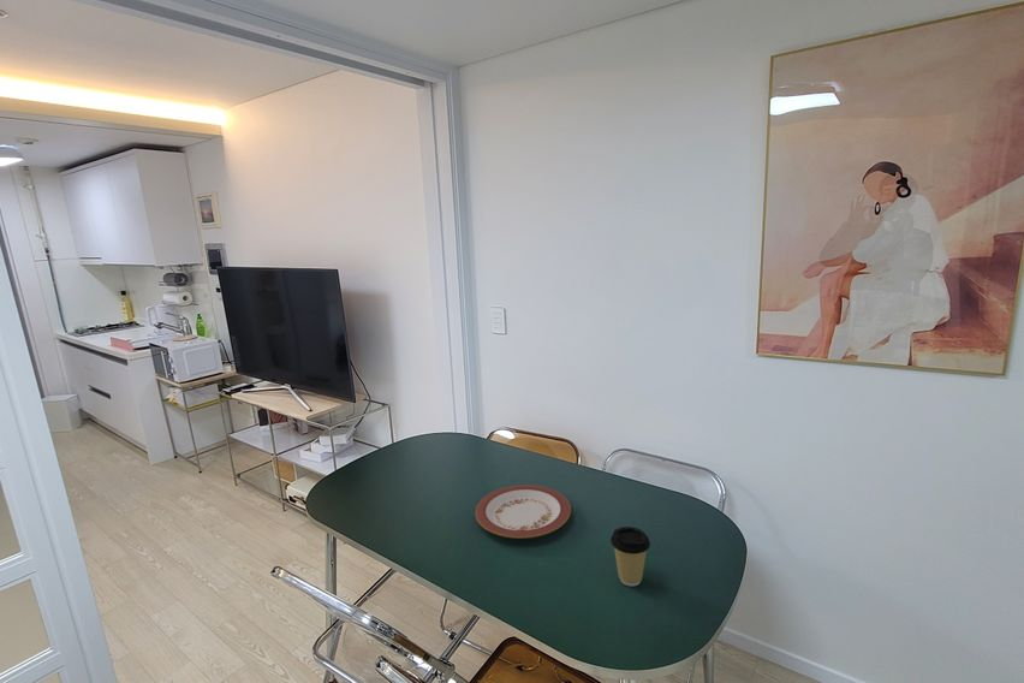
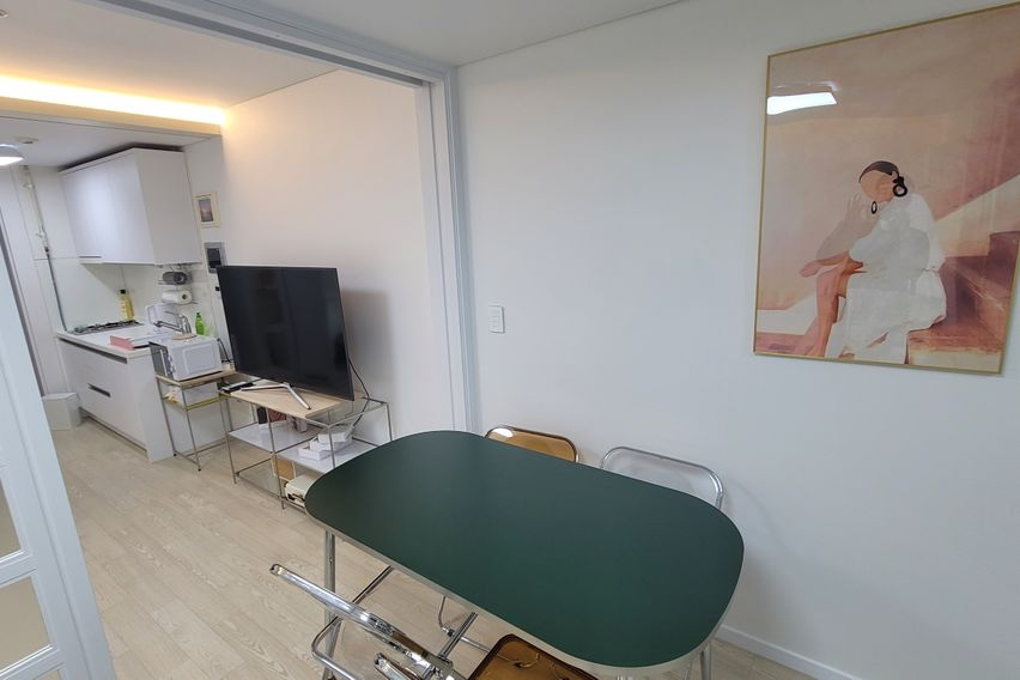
- coffee cup (630, 557)
- plate (523, 511)
